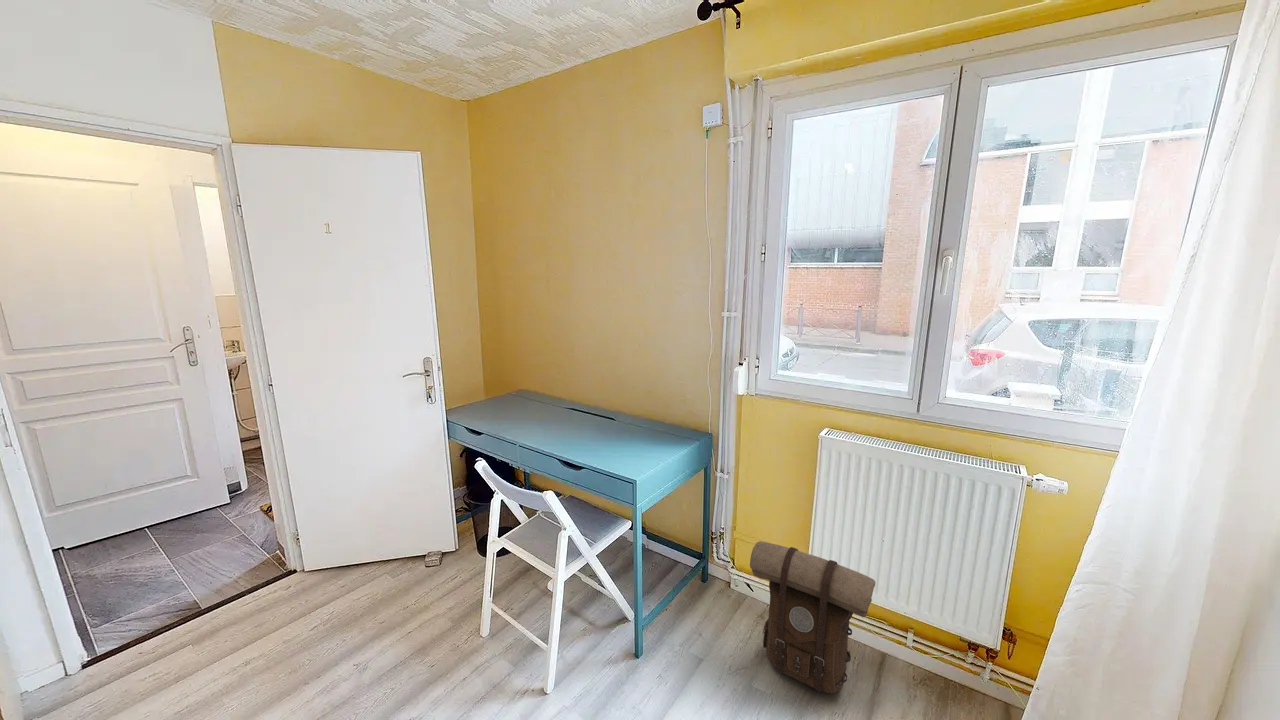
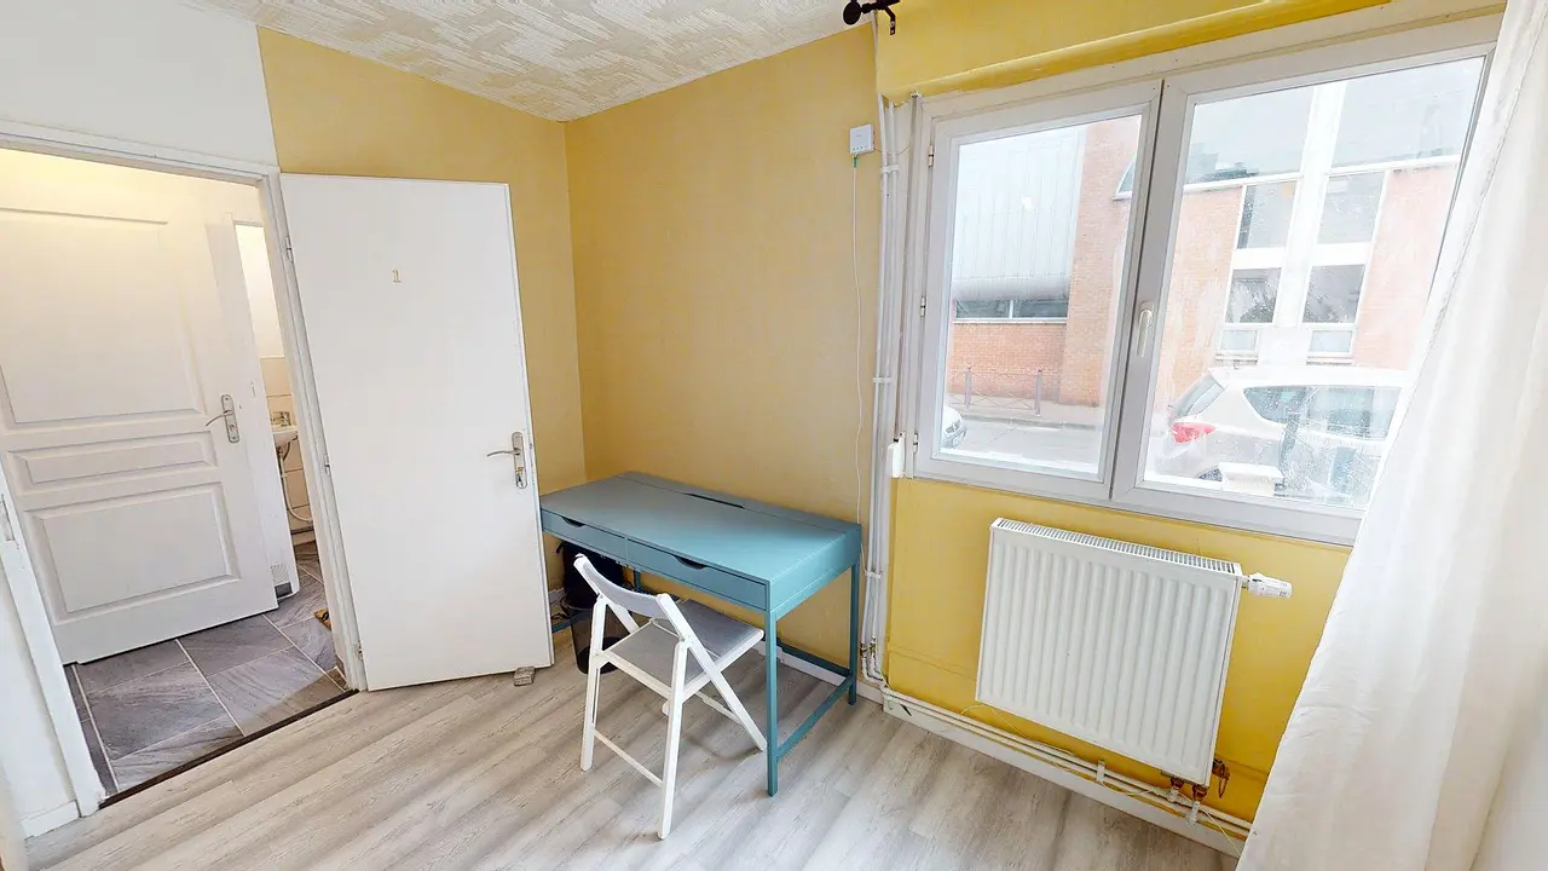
- backpack (811, 607)
